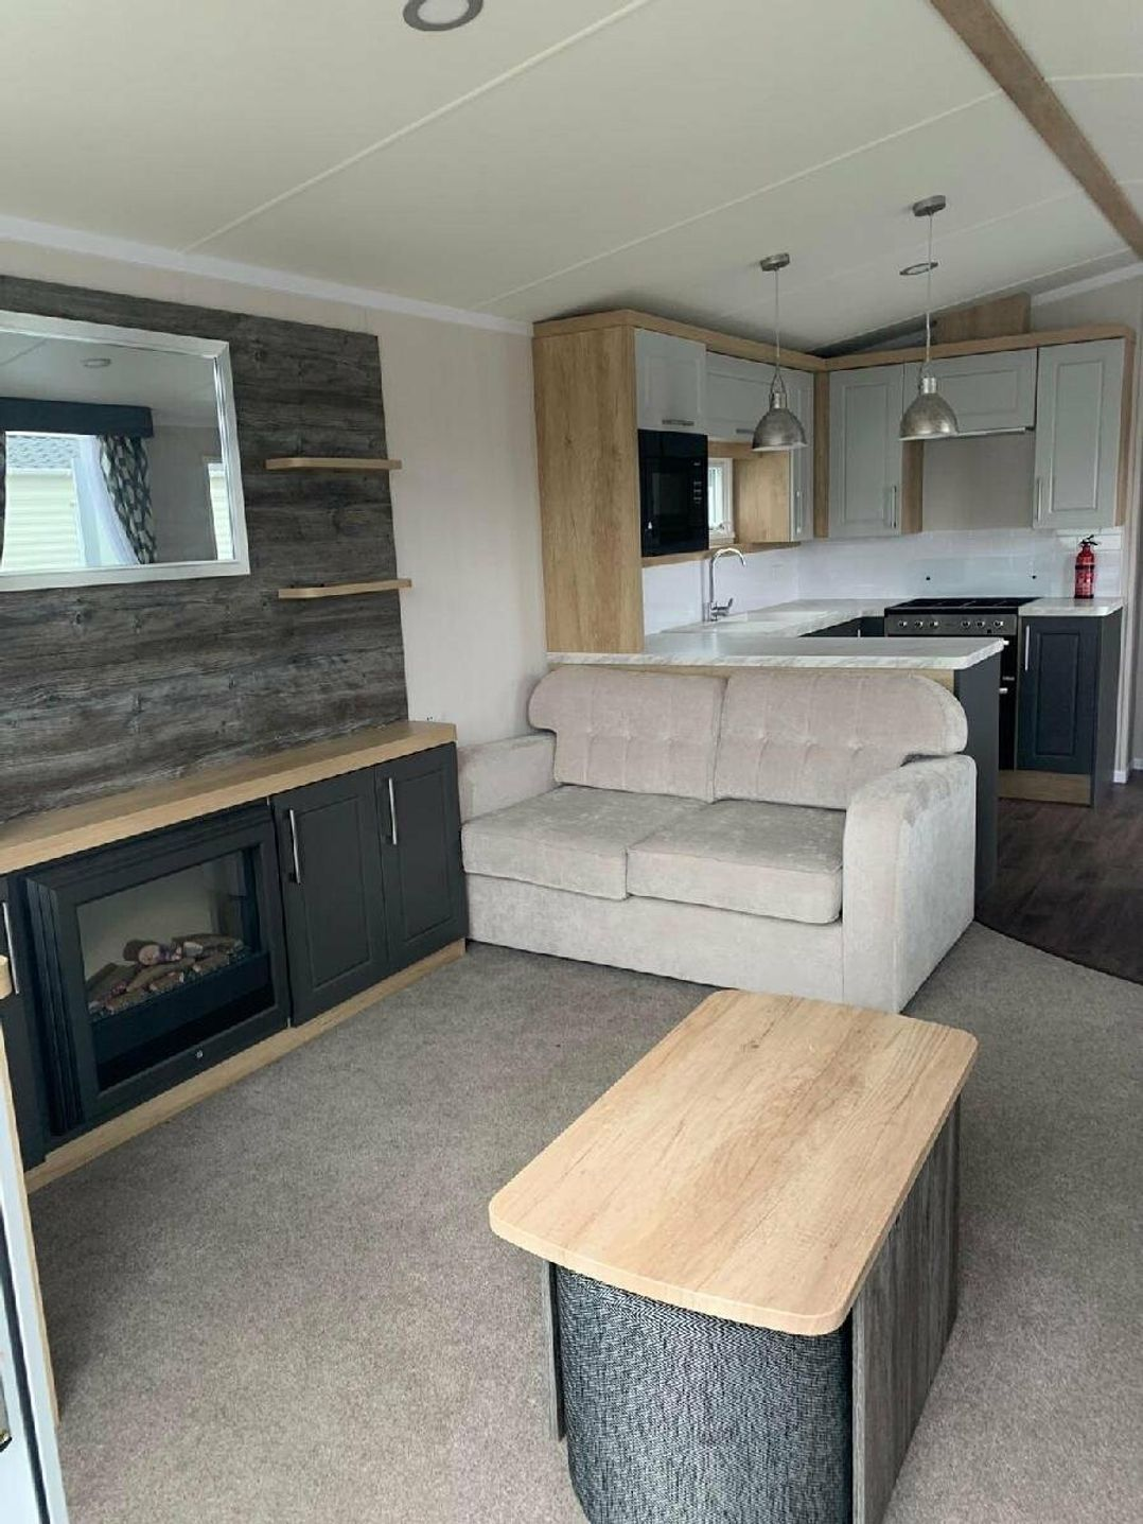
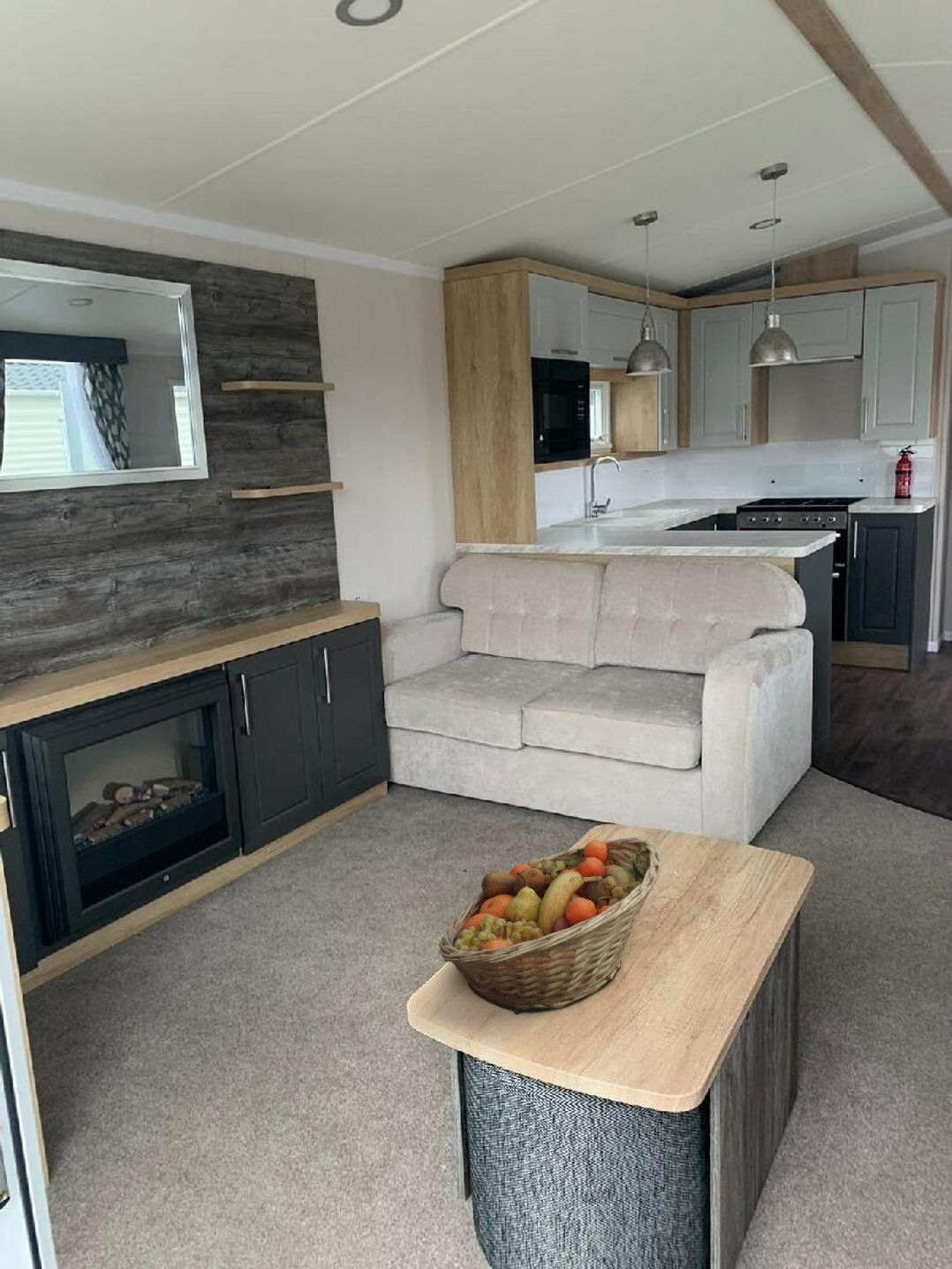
+ fruit basket (554, 914)
